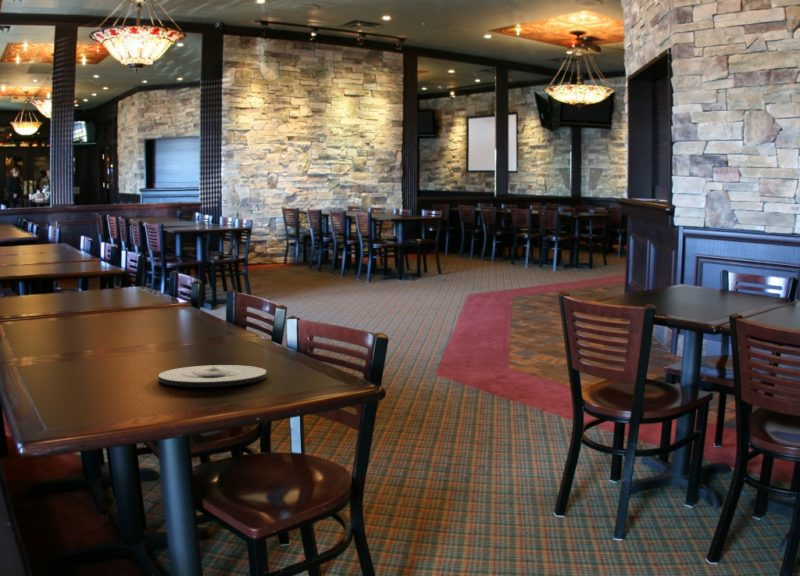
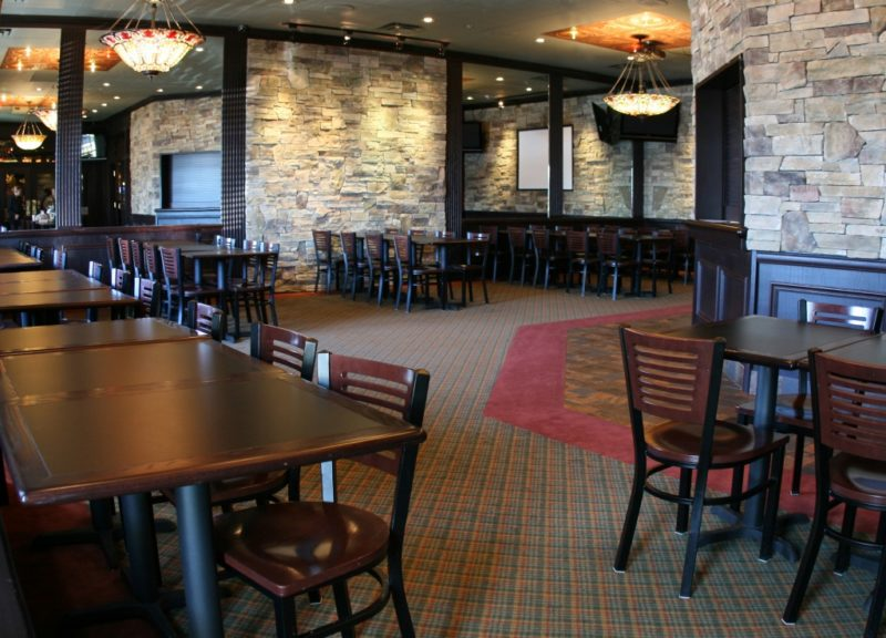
- plate (213, 371)
